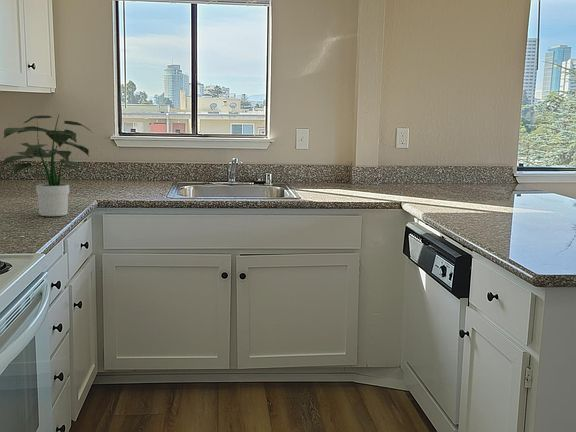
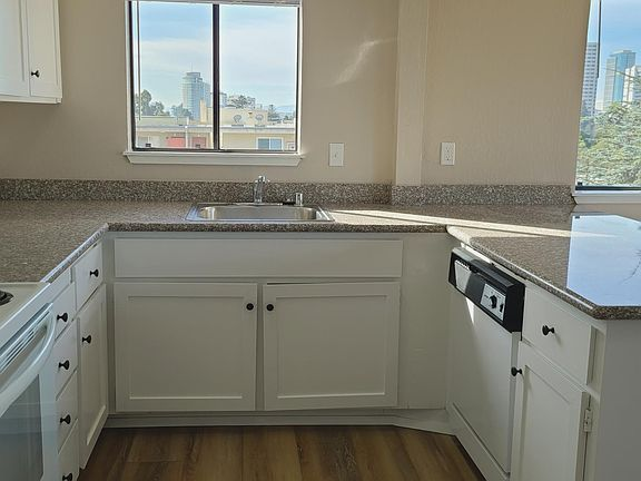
- potted plant (51, 164)
